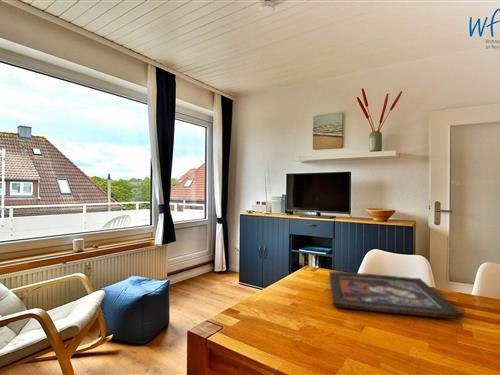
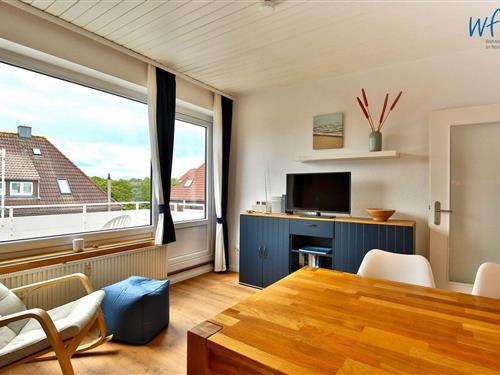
- religious icon (383, 291)
